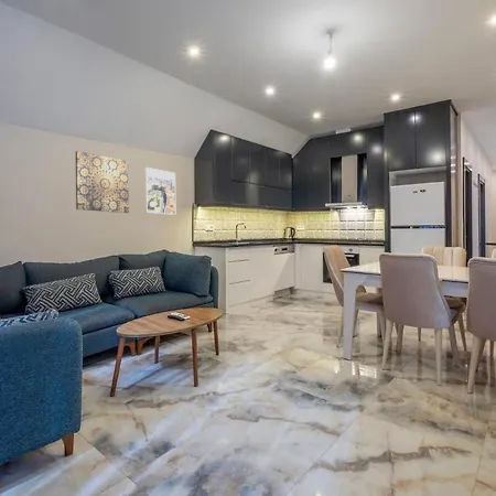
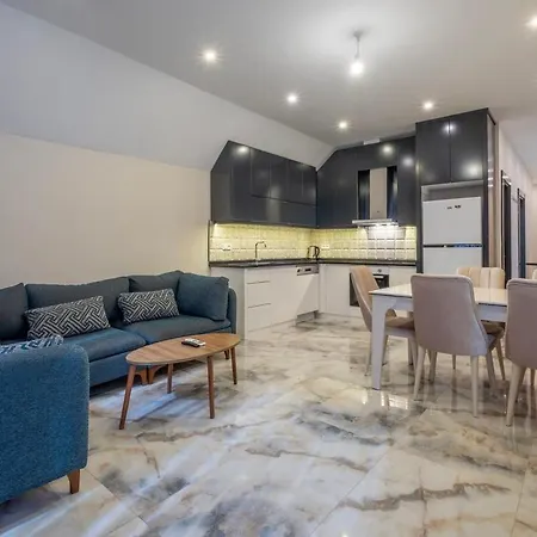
- wall art (104, 183)
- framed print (161, 192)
